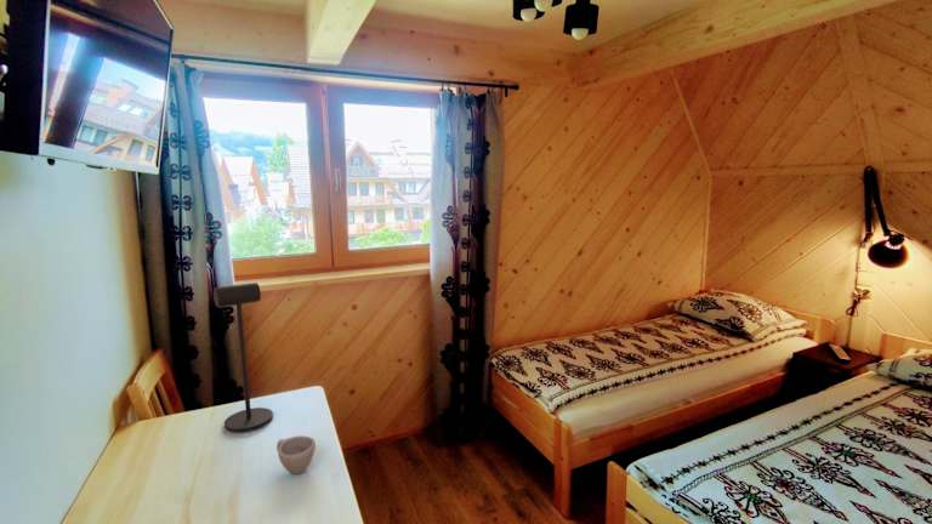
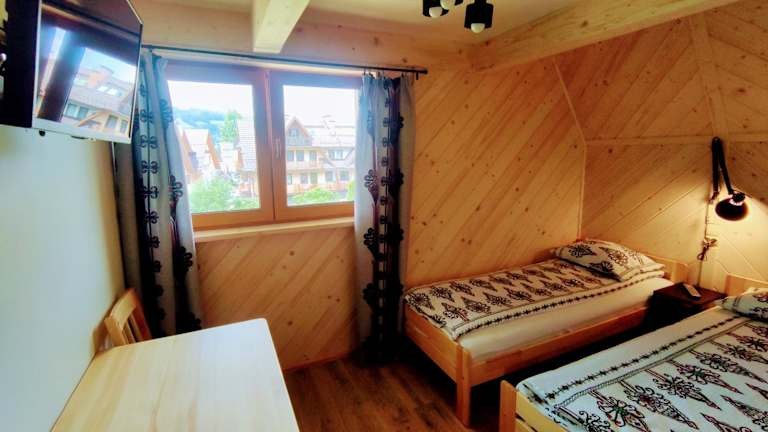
- cup (292, 456)
- desk lamp (243, 354)
